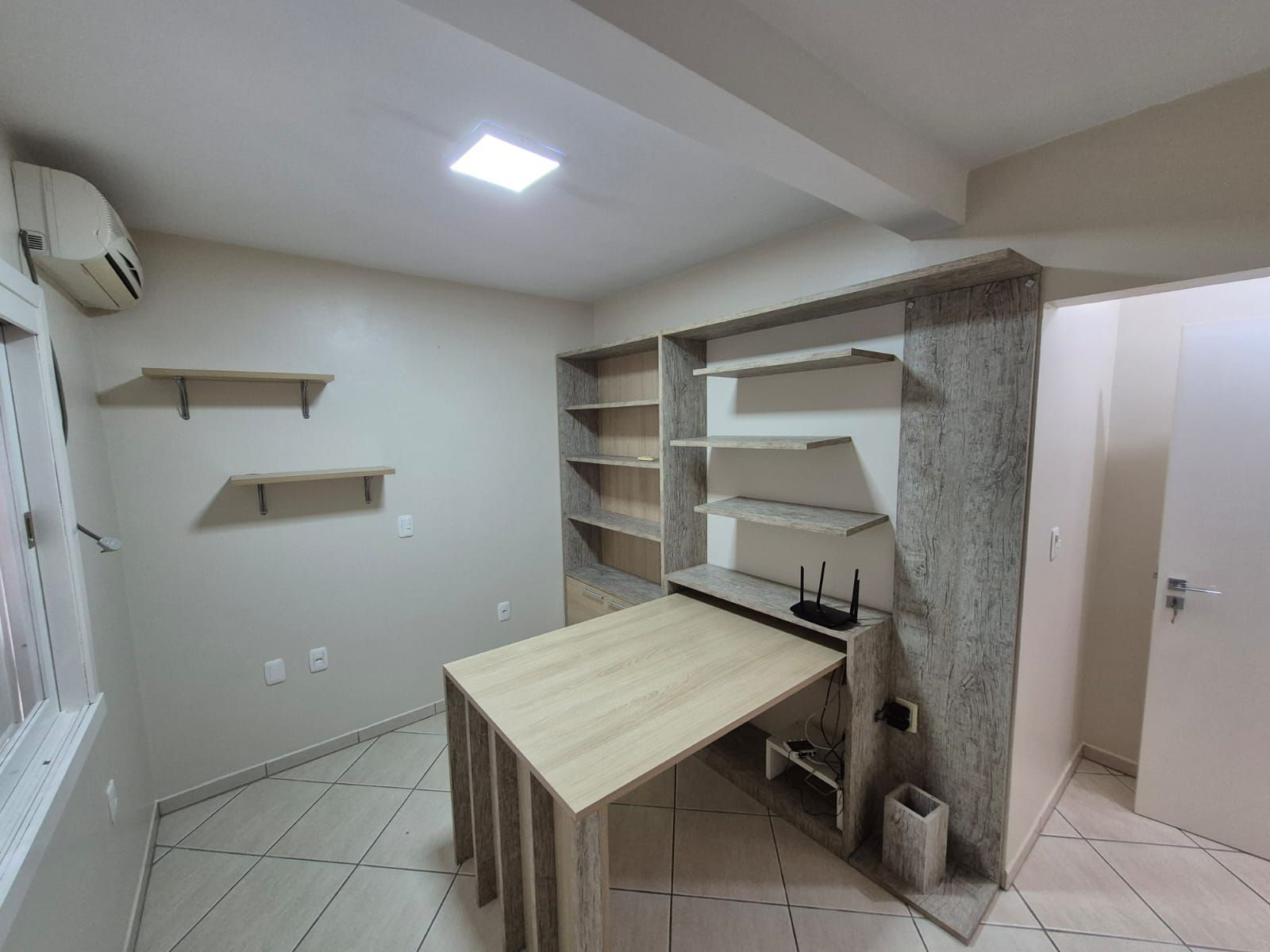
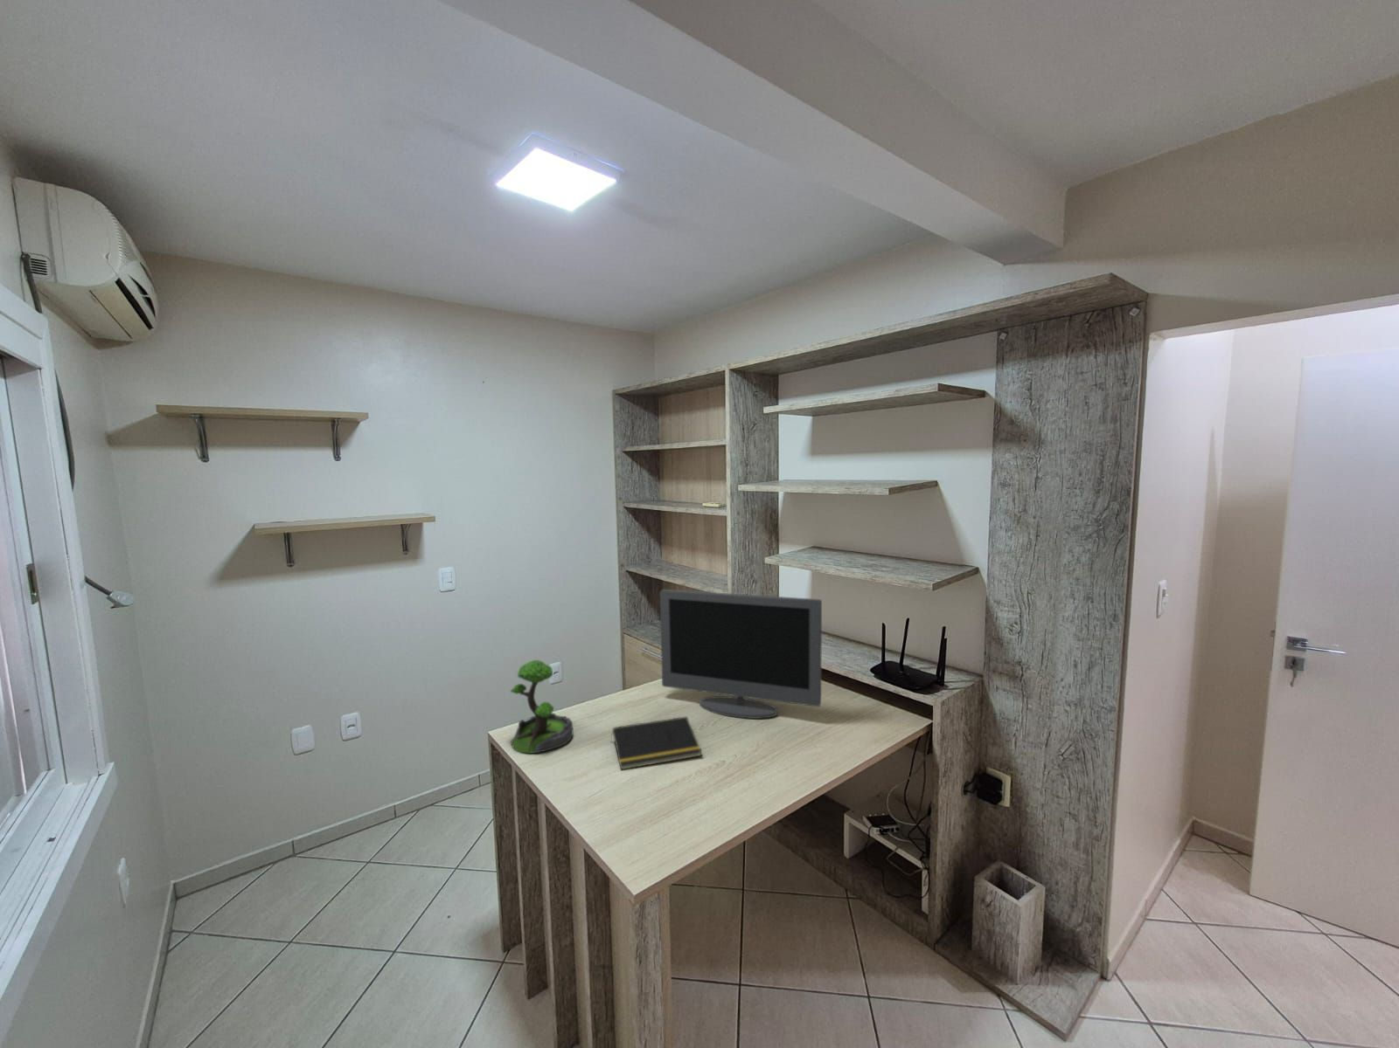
+ plant (543, 702)
+ monitor (737, 652)
+ notepad (655, 741)
